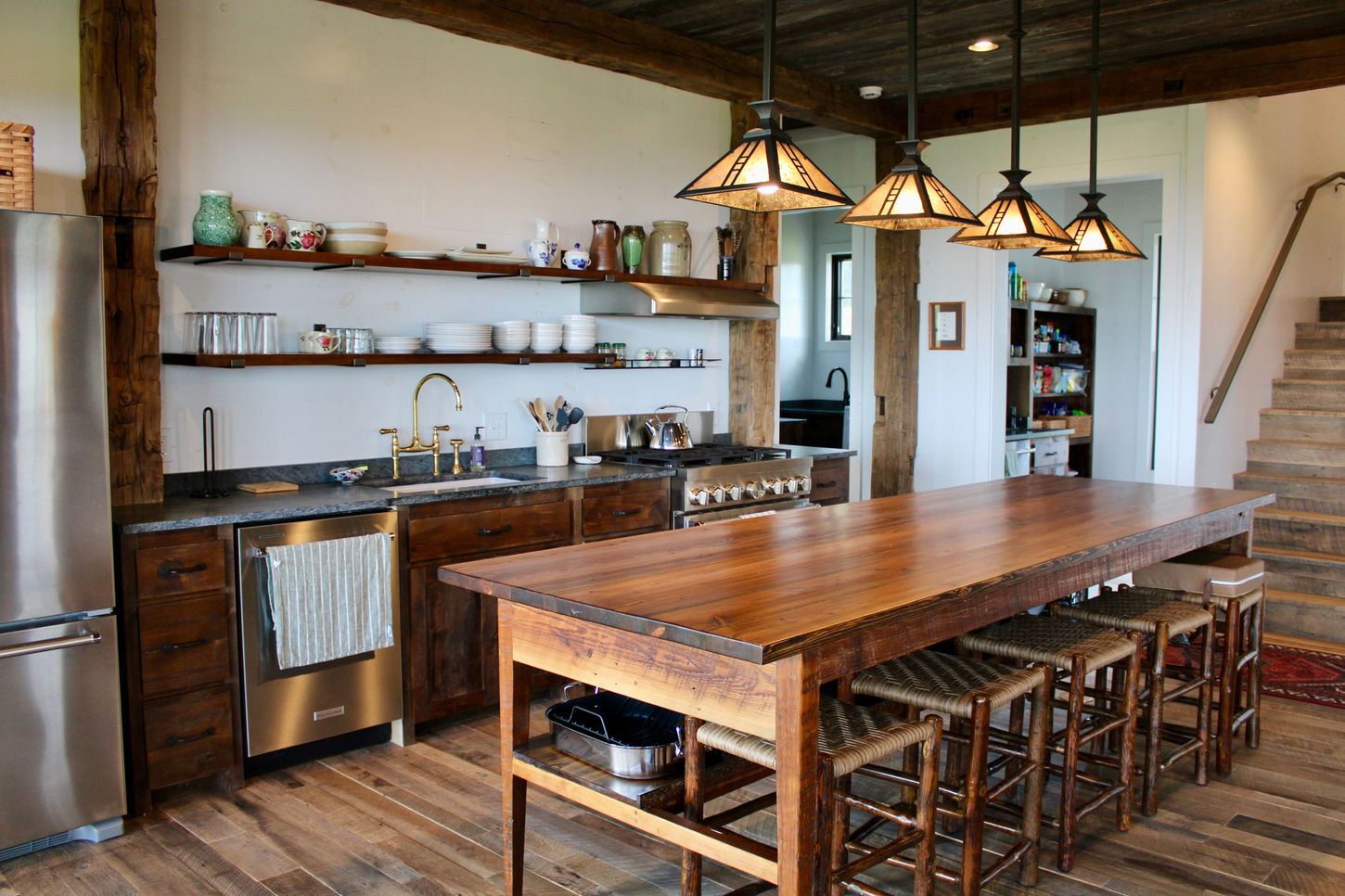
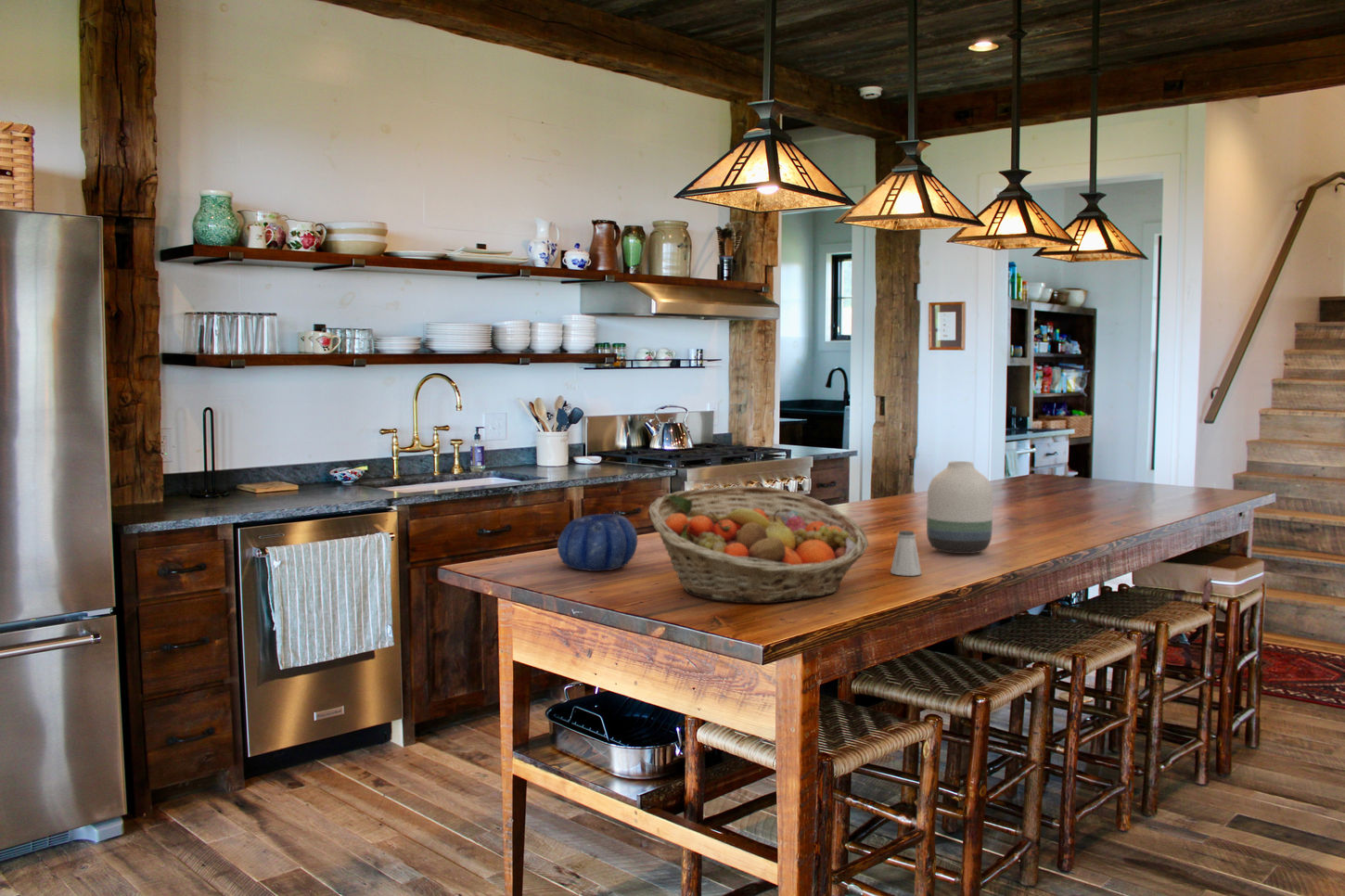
+ decorative bowl (597, 541)
+ saltshaker (905, 552)
+ vase (959, 506)
+ fruit basket (758, 541)
